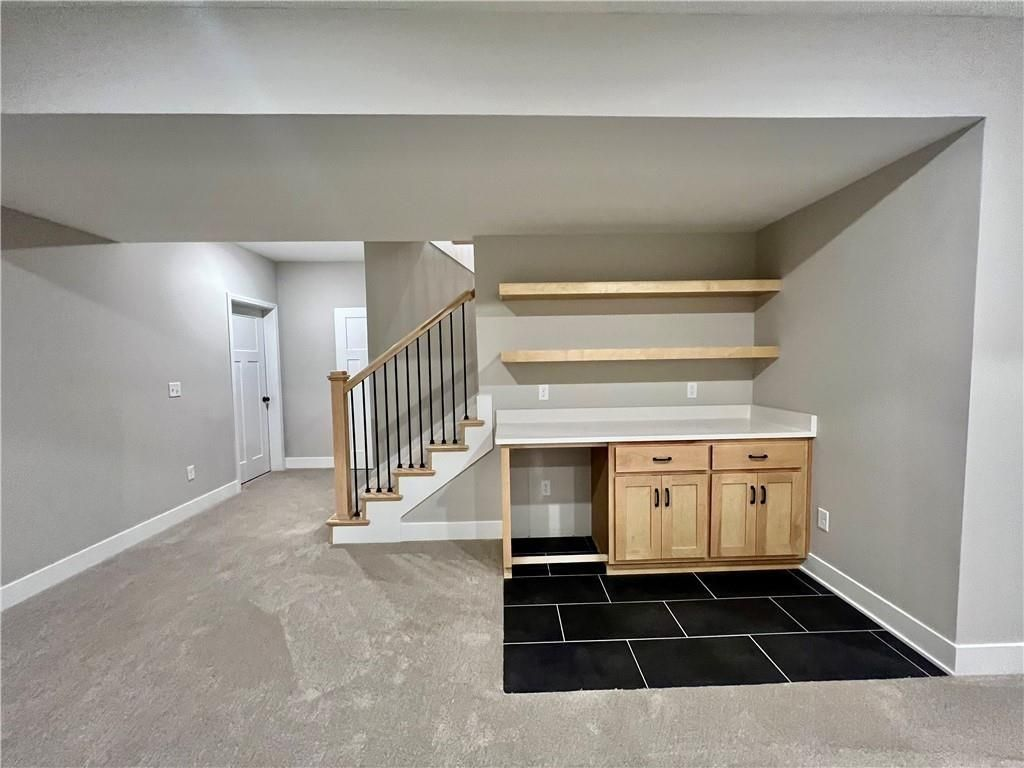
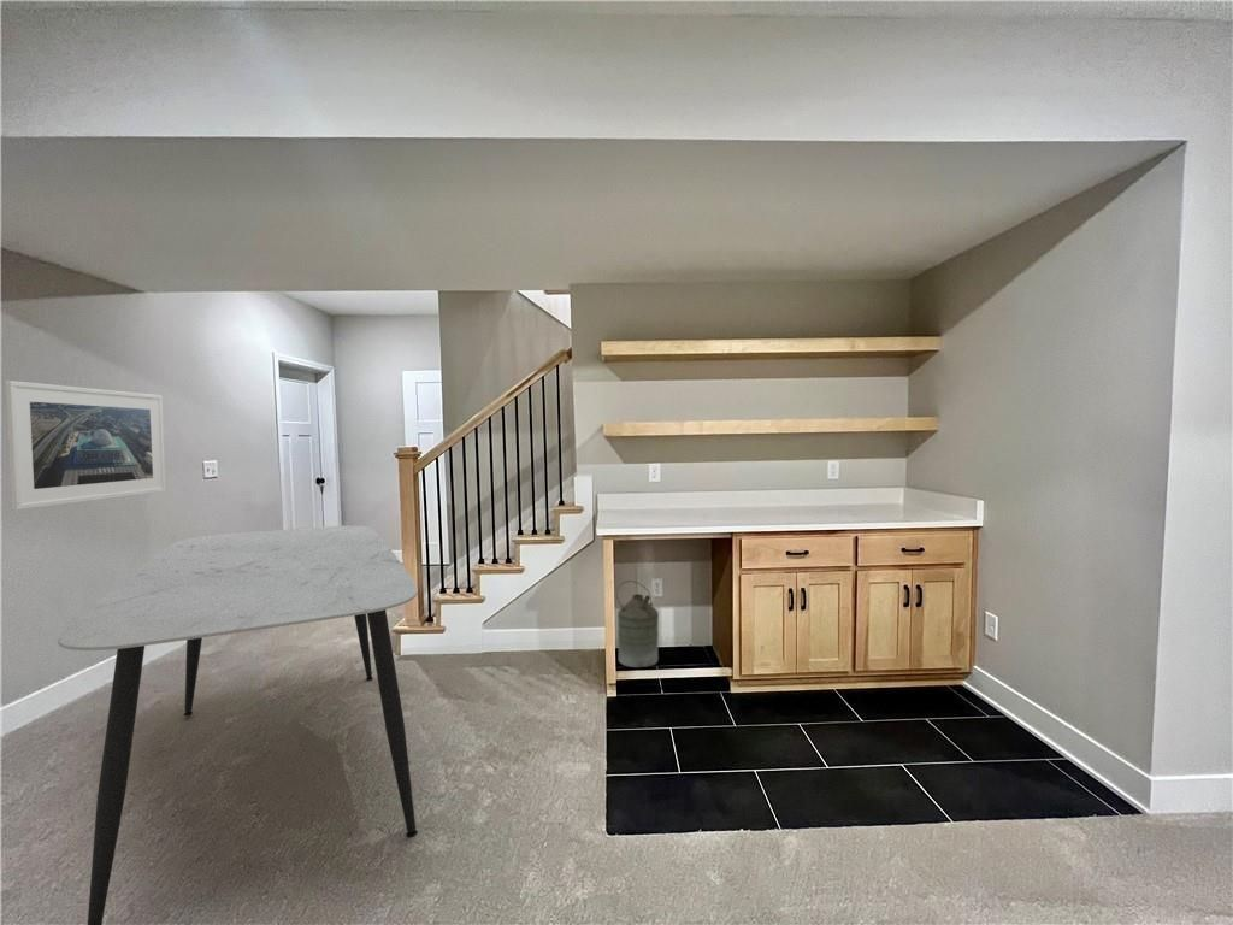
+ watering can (637, 621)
+ dining table (267, 628)
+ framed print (98, 444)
